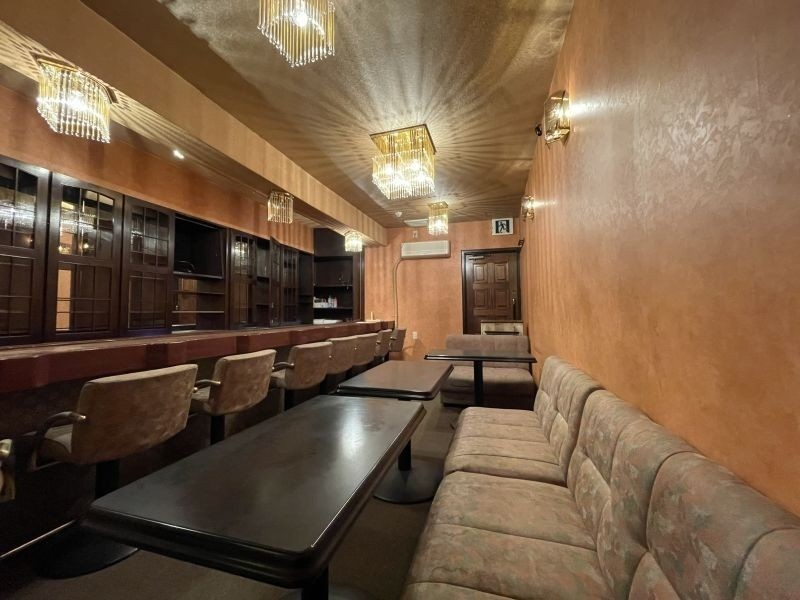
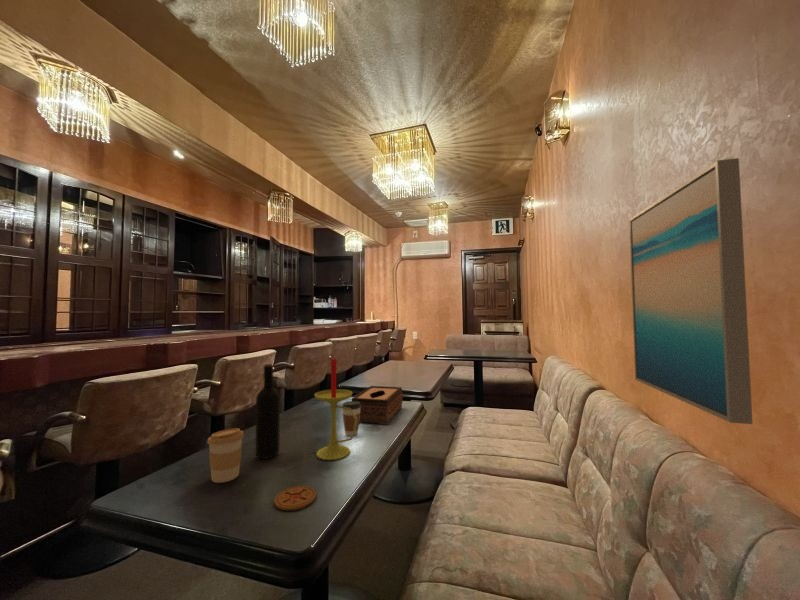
+ coffee cup (225, 453)
+ candle (334, 404)
+ wall art (674, 294)
+ coaster (295, 497)
+ tissue box (378, 403)
+ wine bottle (268, 409)
+ coffee cup (351, 418)
